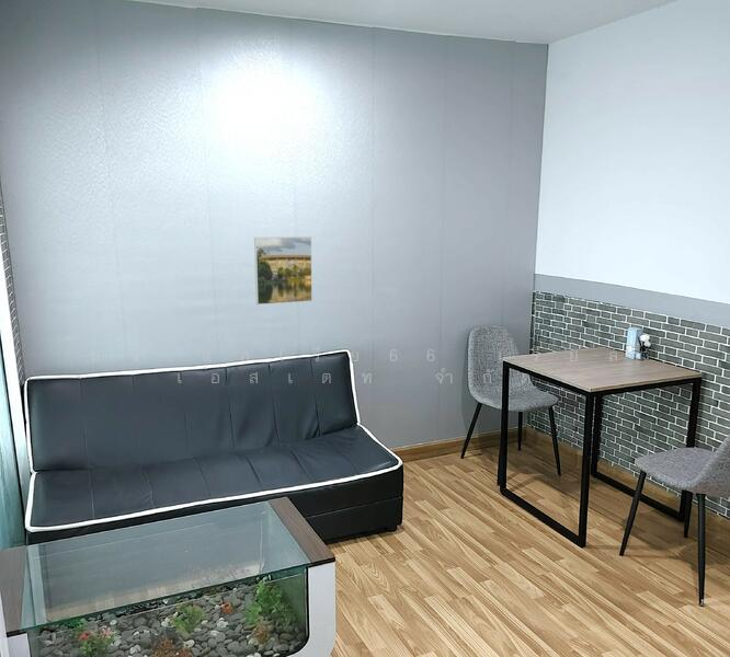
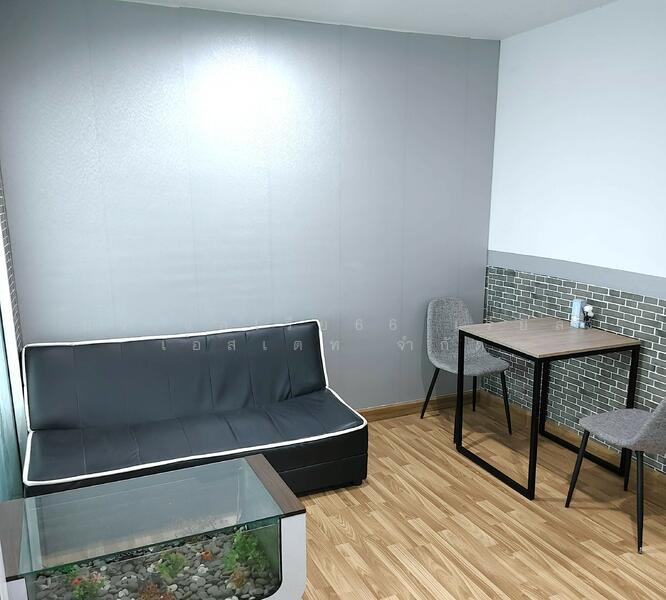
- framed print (284, 269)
